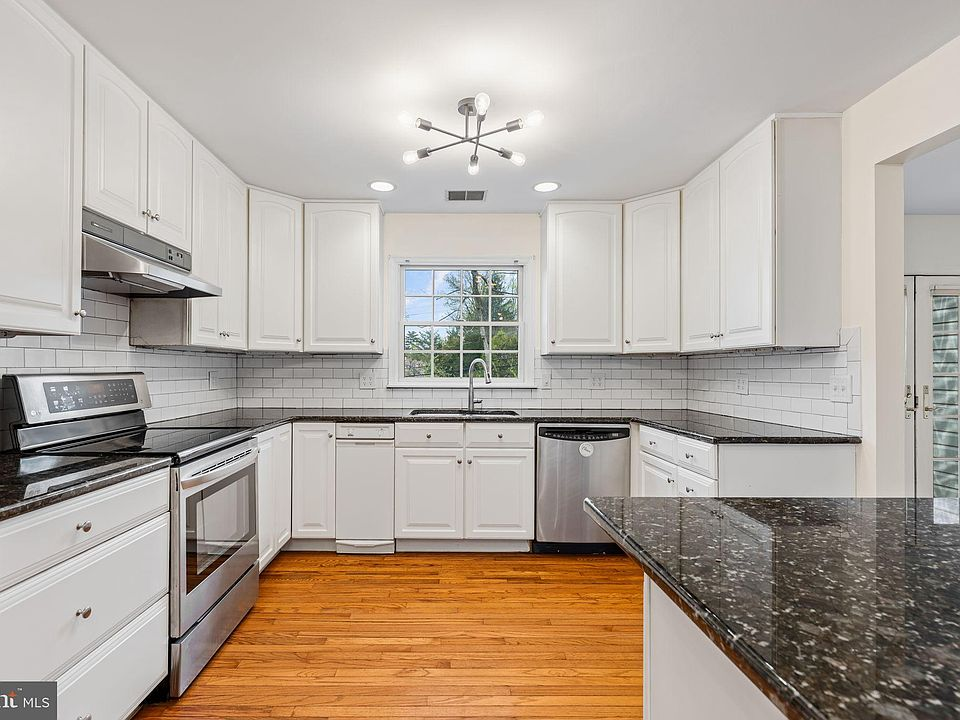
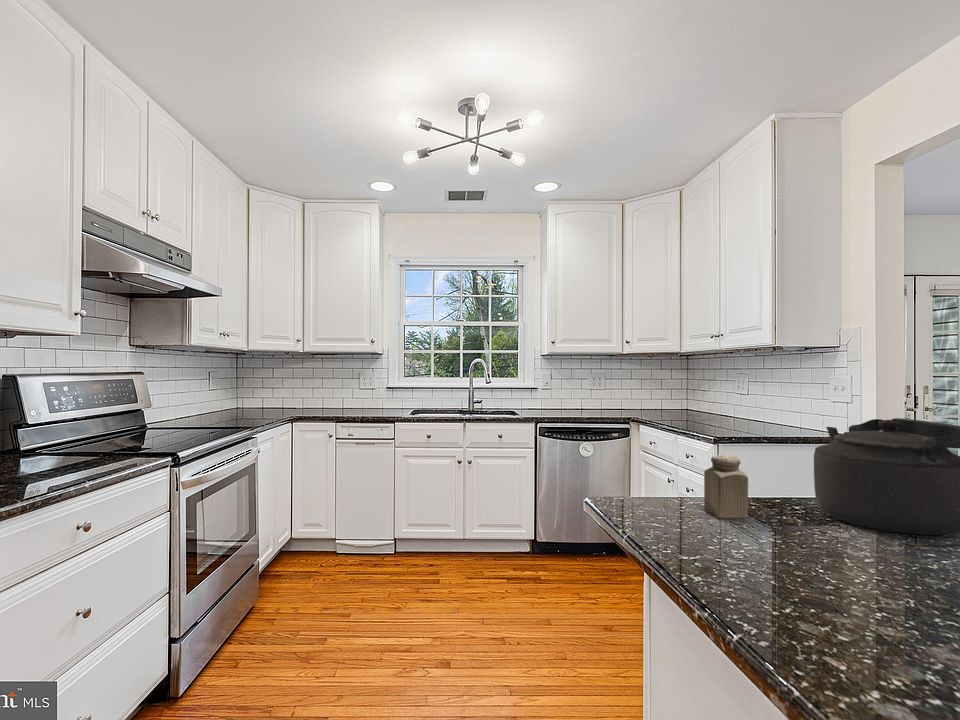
+ salt shaker (725, 485)
+ kettle (887, 468)
